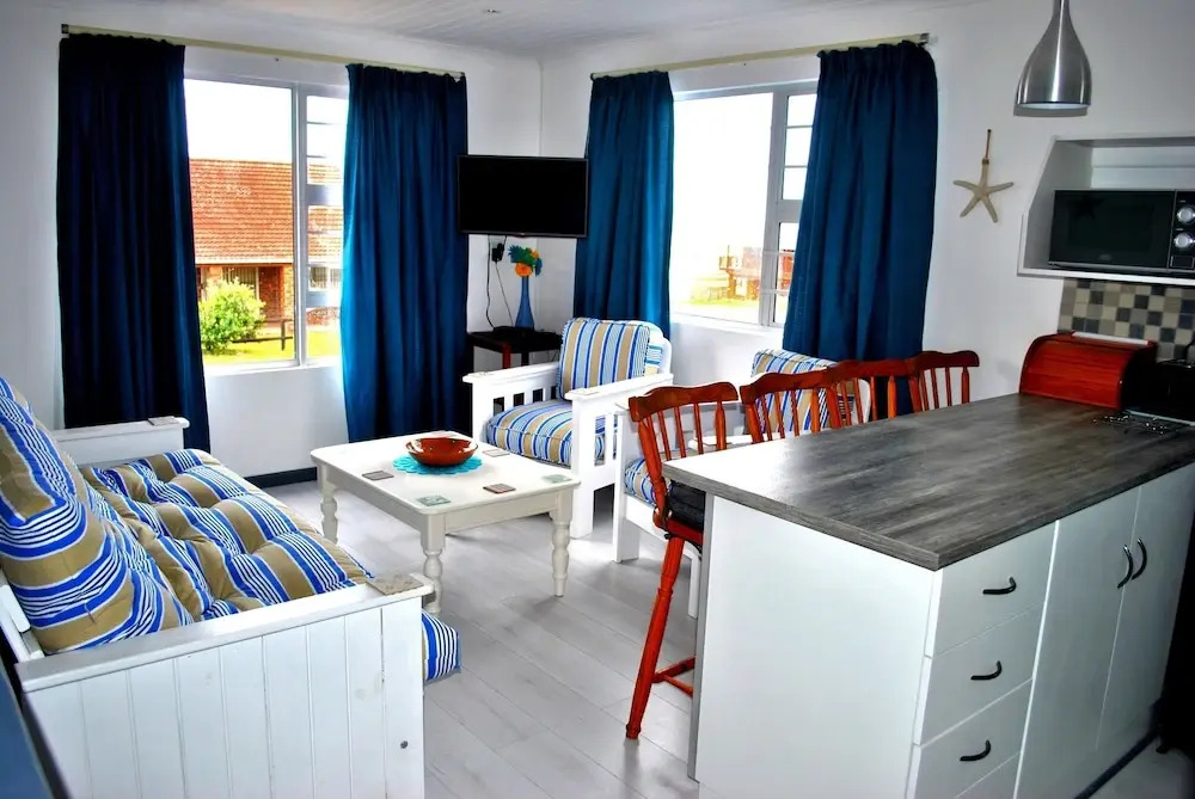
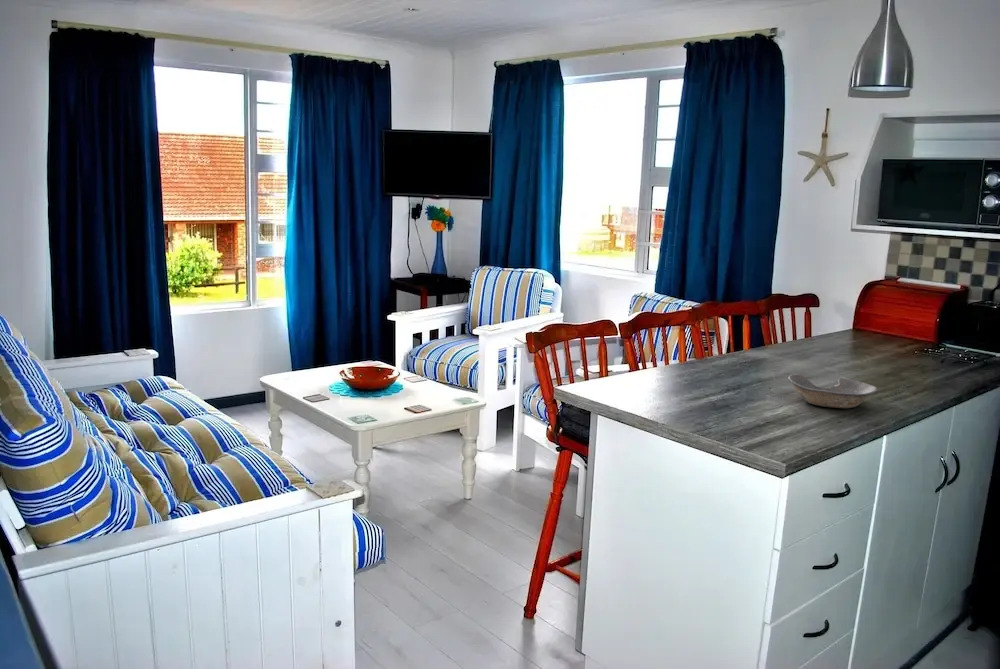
+ bowl (831, 392)
